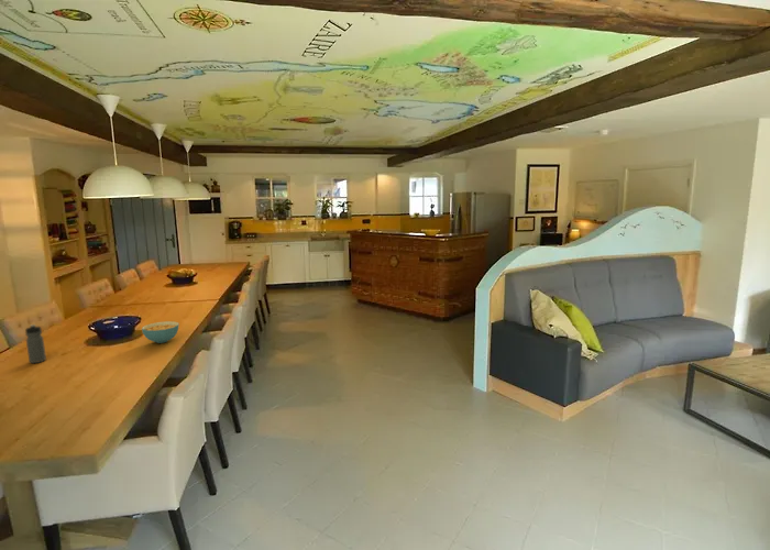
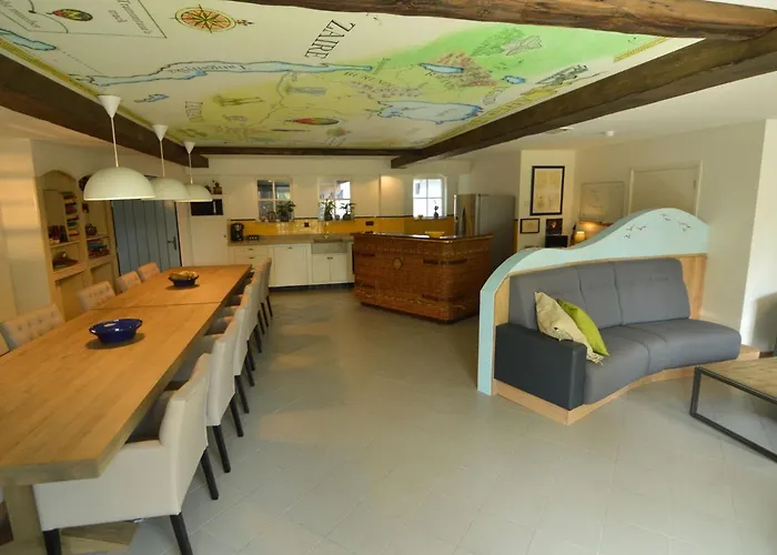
- cereal bowl (161, 333)
- water bottle (35, 342)
